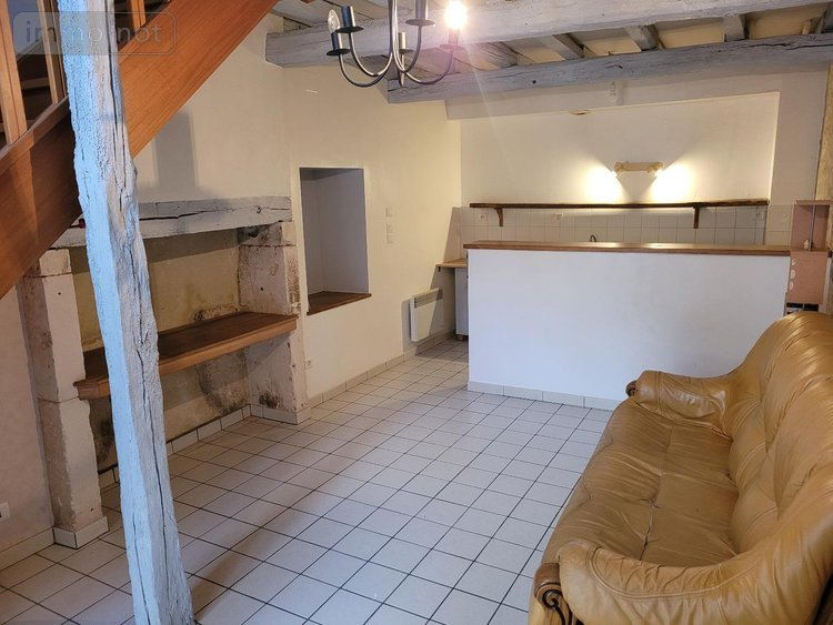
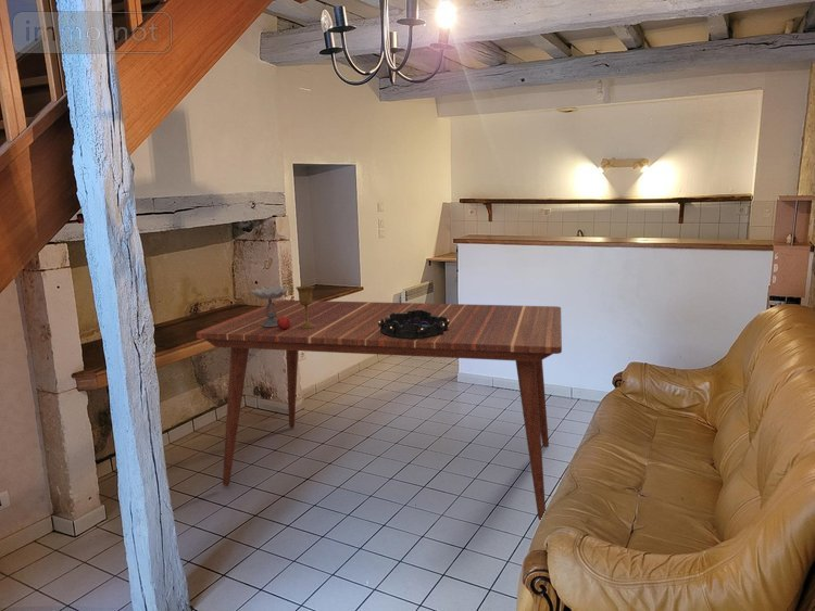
+ dining table (400, 355)
+ decorative bowl (414, 322)
+ goblet (275, 306)
